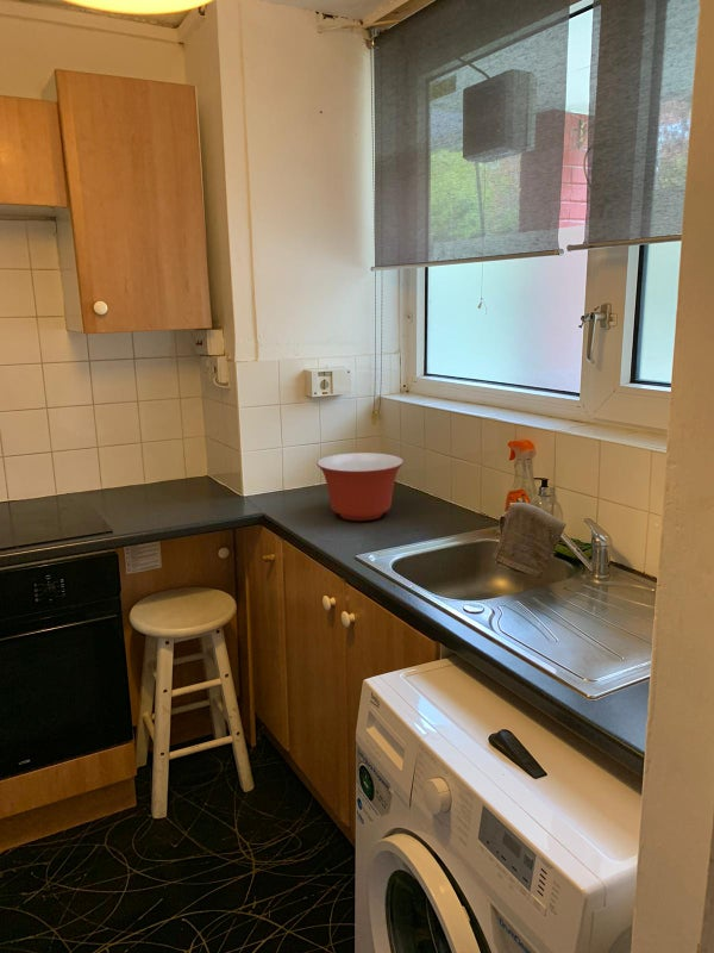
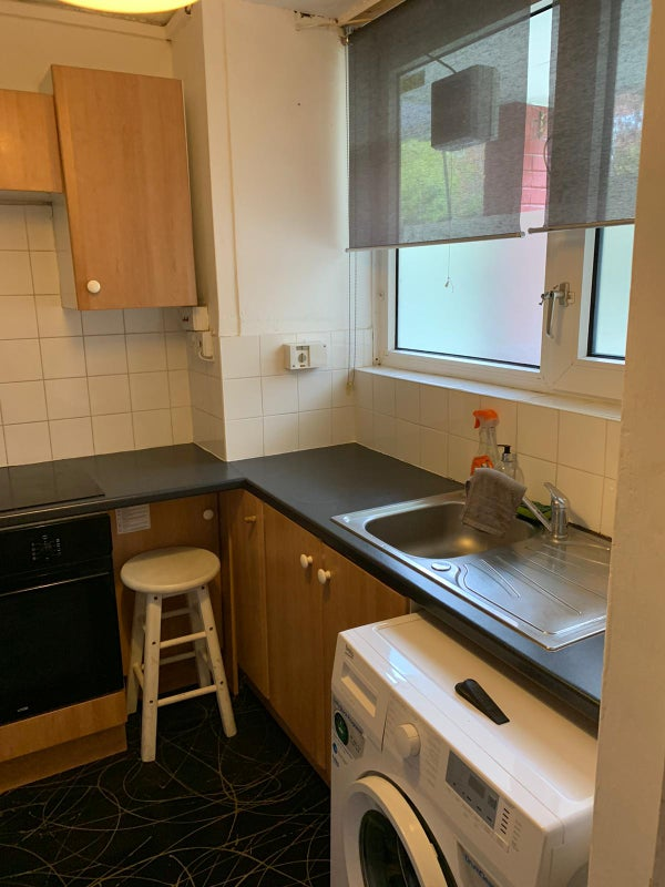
- mixing bowl (361, 487)
